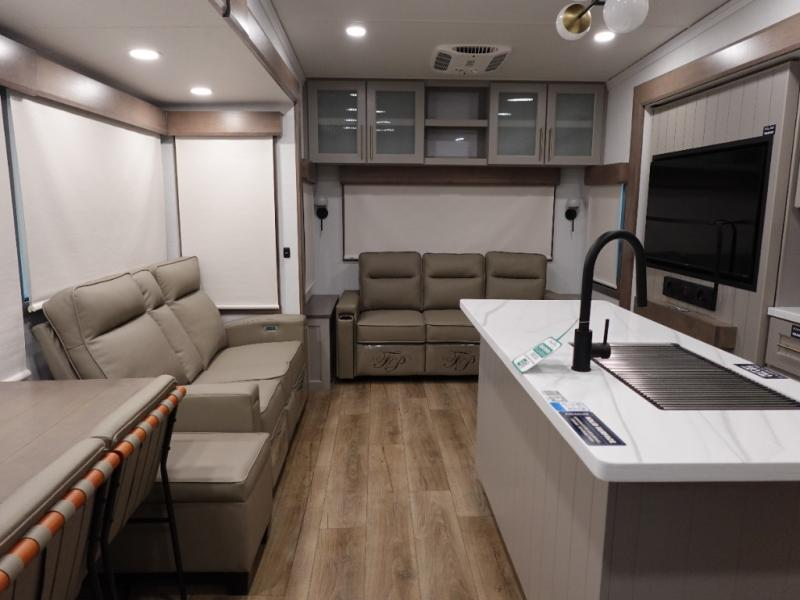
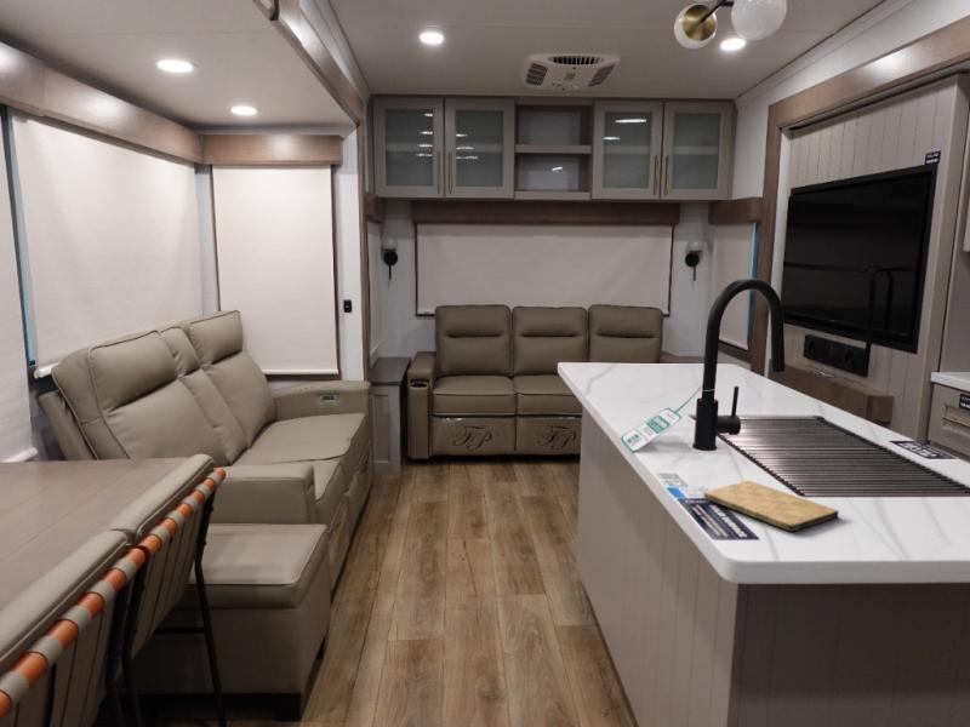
+ cutting board (768, 503)
